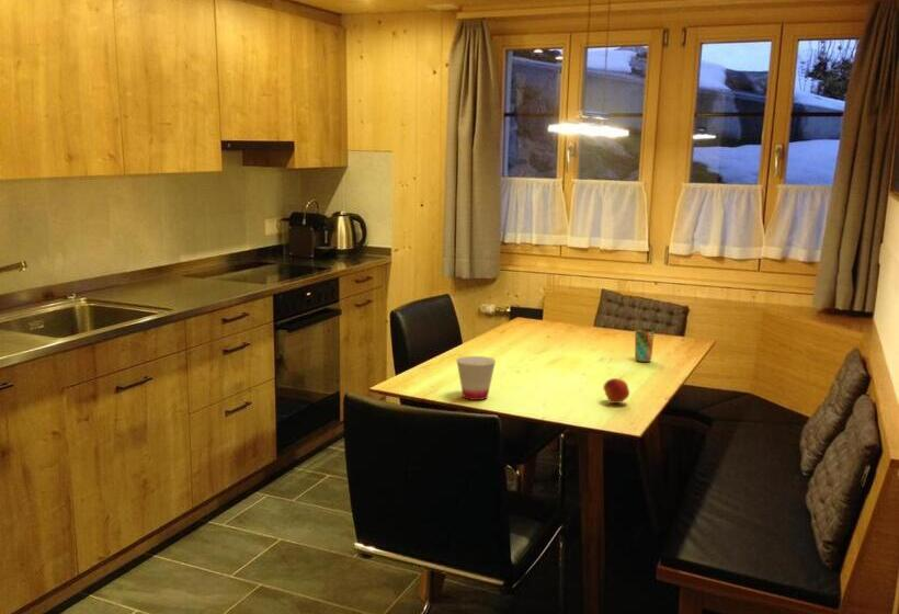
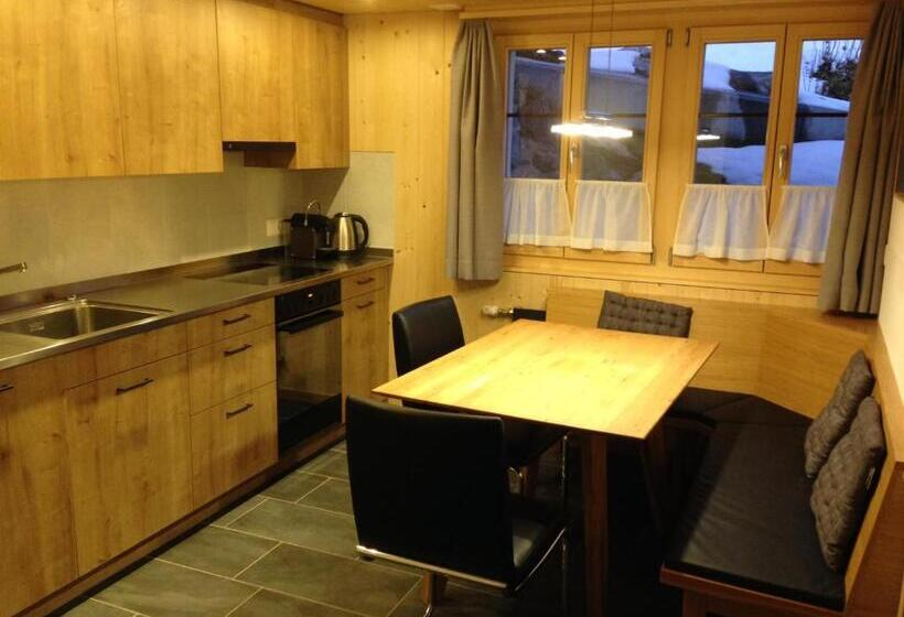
- cup (644, 345)
- cup (475, 378)
- fruit (616, 390)
